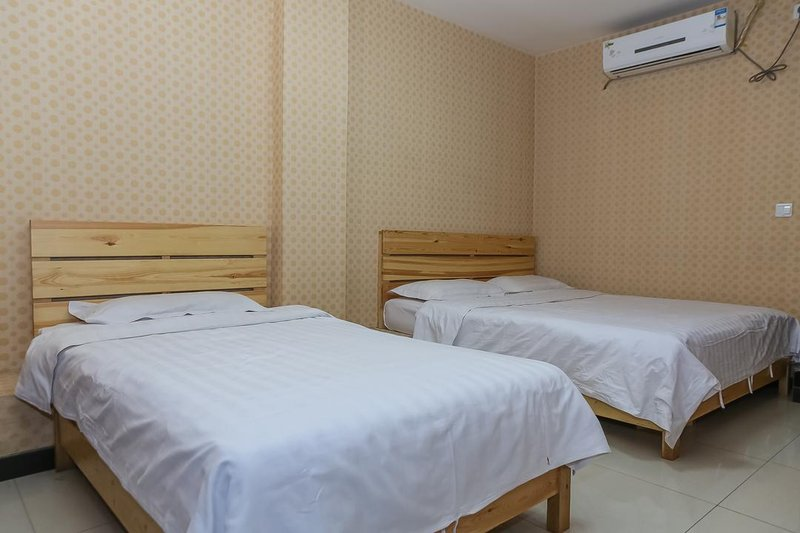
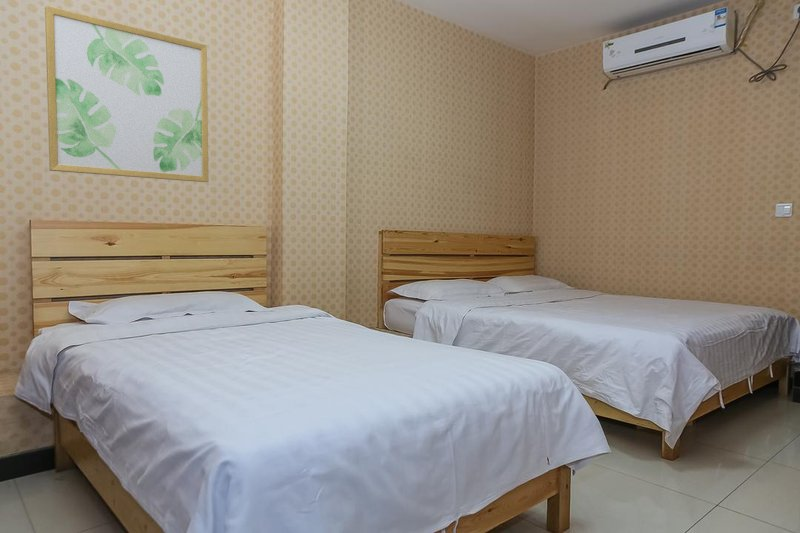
+ wall art (134, 102)
